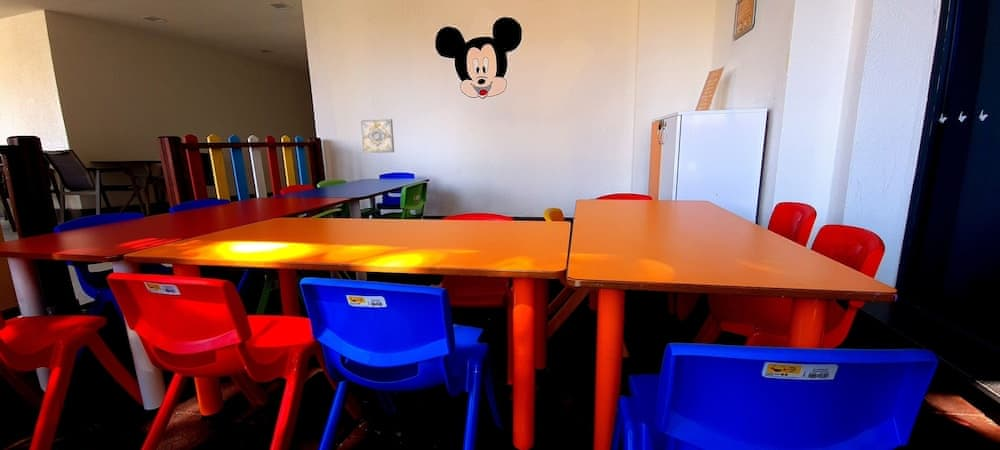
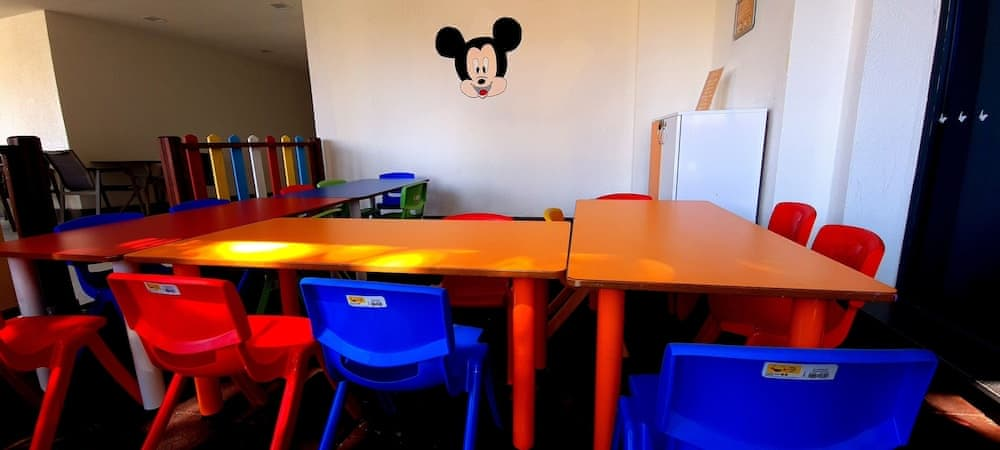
- wall art (377, 136)
